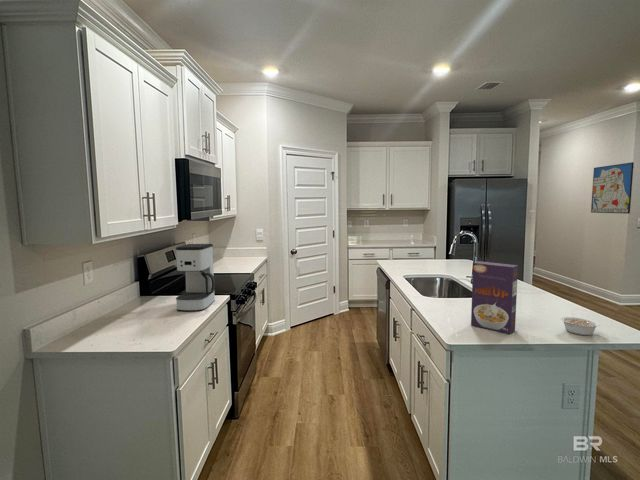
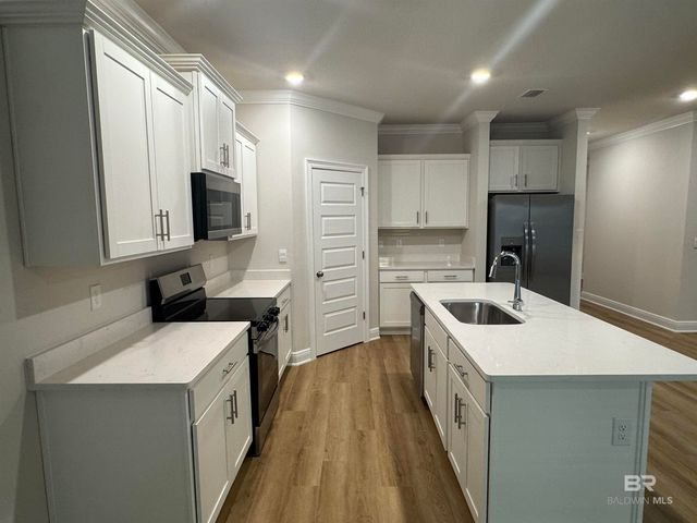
- cereal box (493, 296)
- legume (580, 325)
- coffee maker (197, 276)
- wall art (610, 189)
